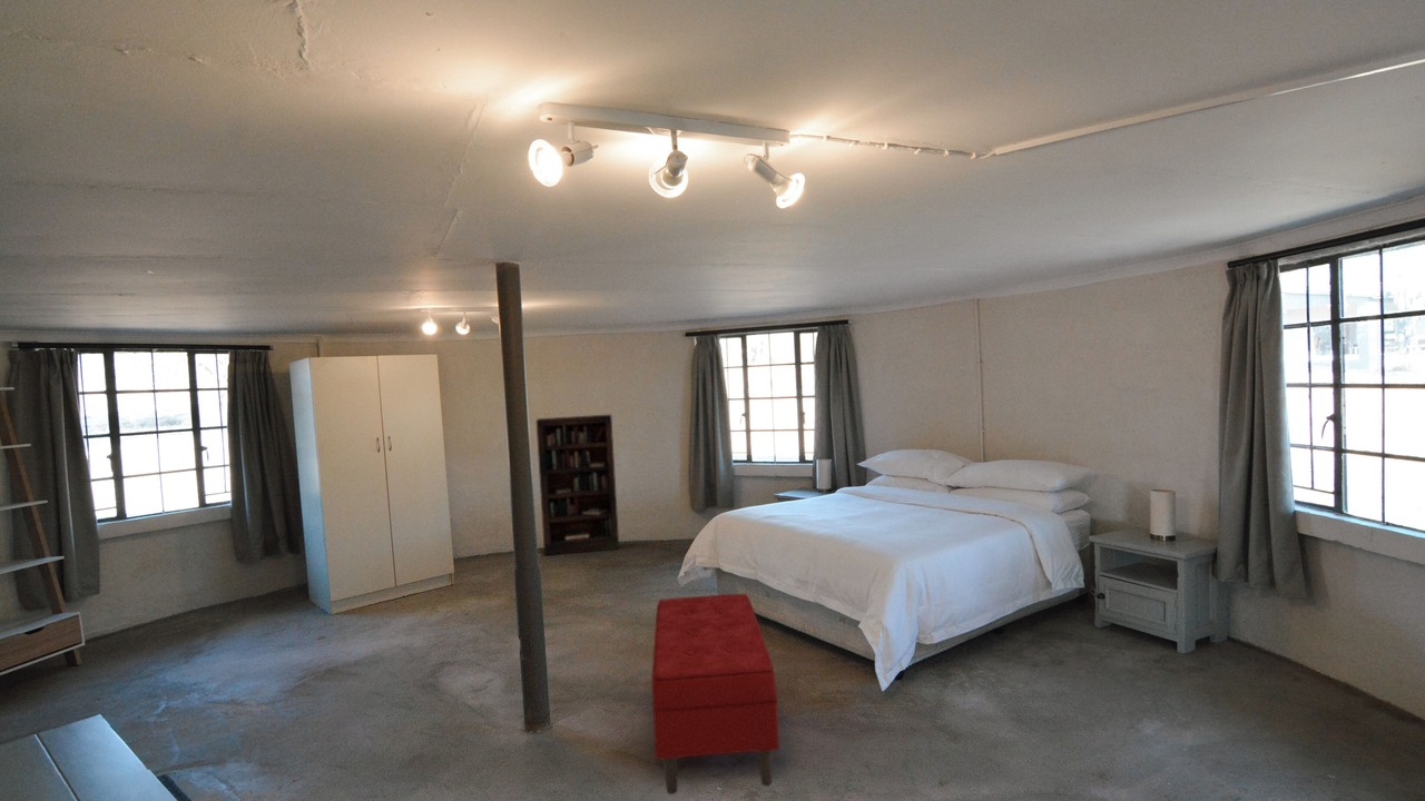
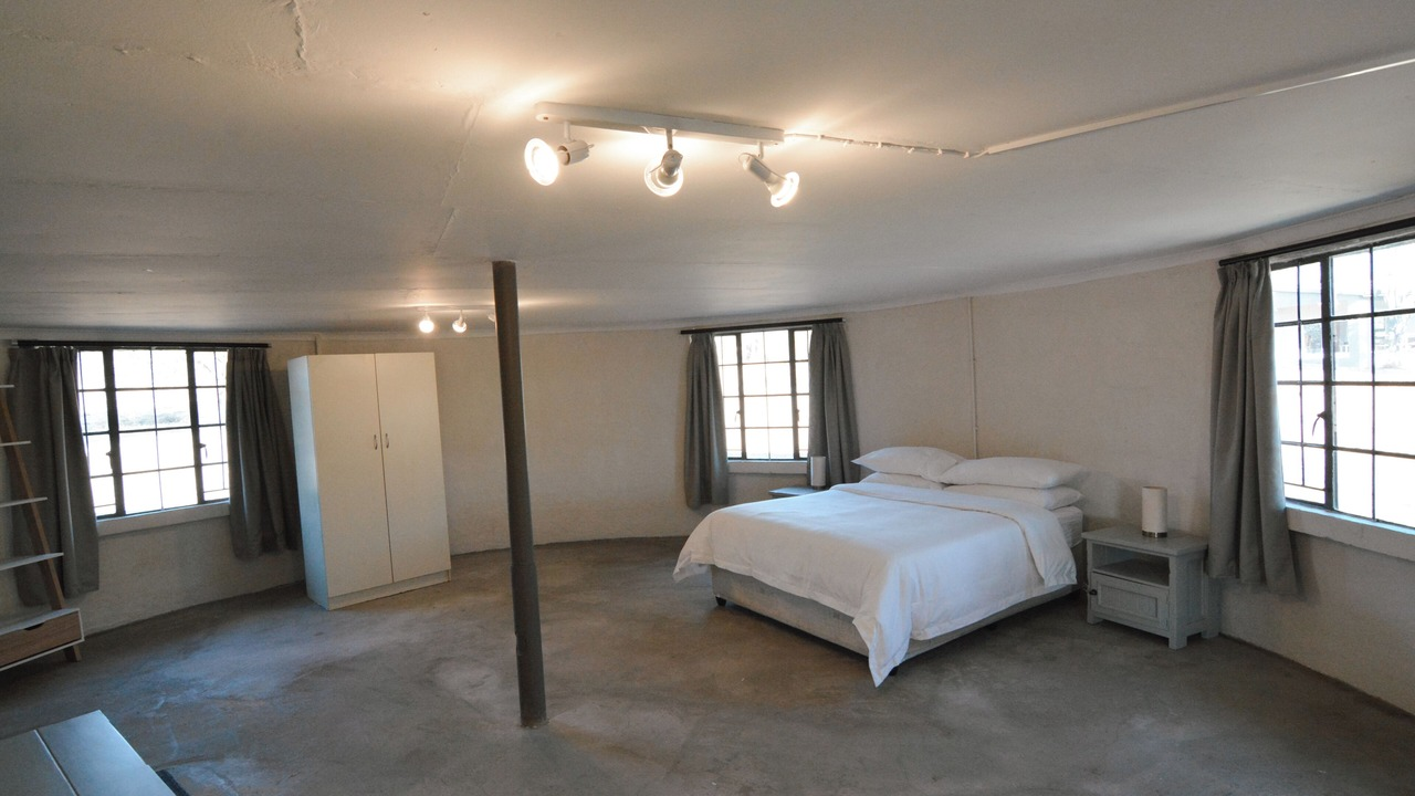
- bookcase (578, 483)
- bench (710, 679)
